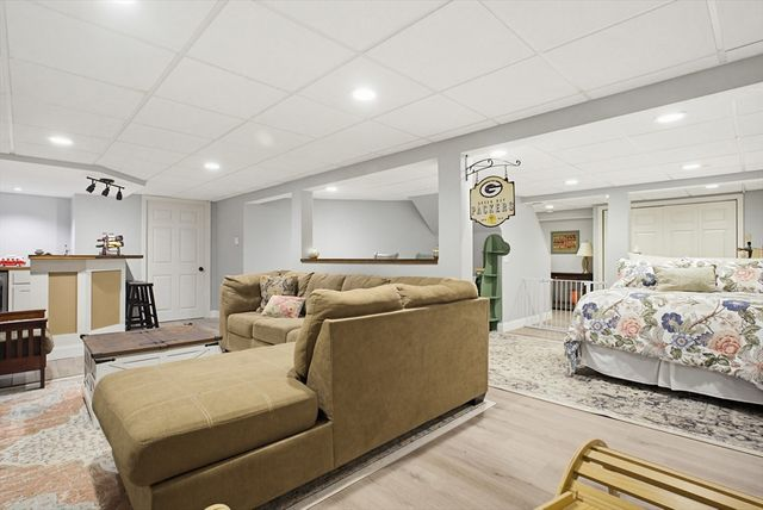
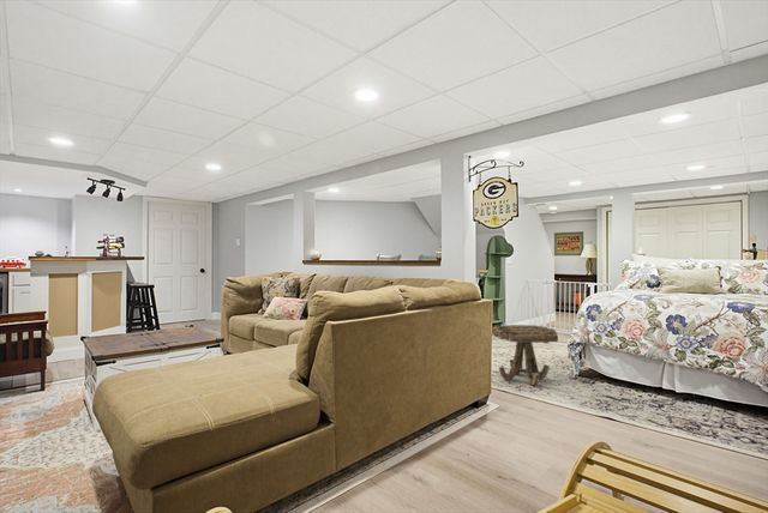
+ side table (524, 354)
